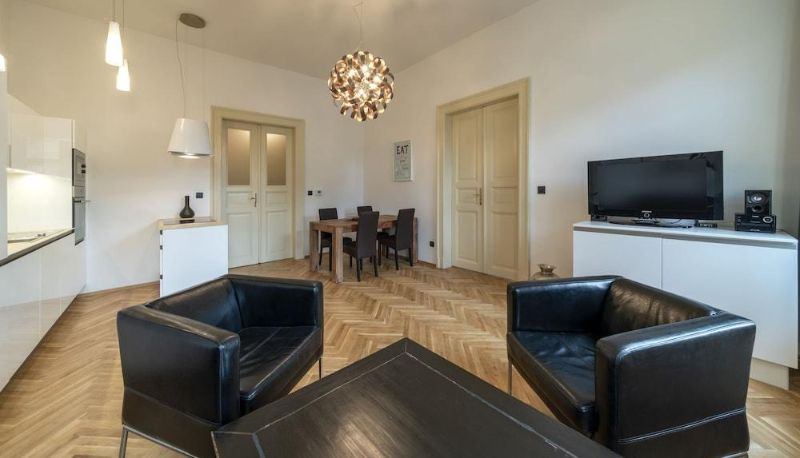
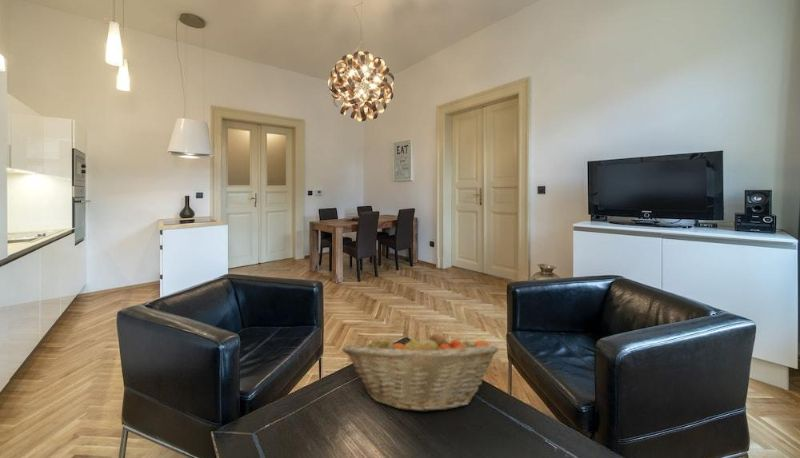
+ fruit basket (419, 360)
